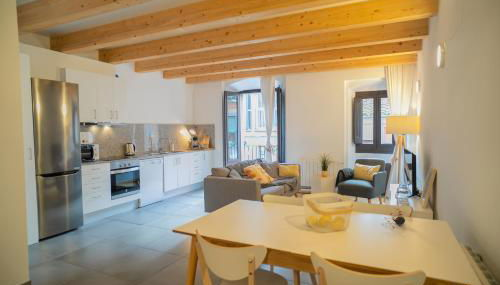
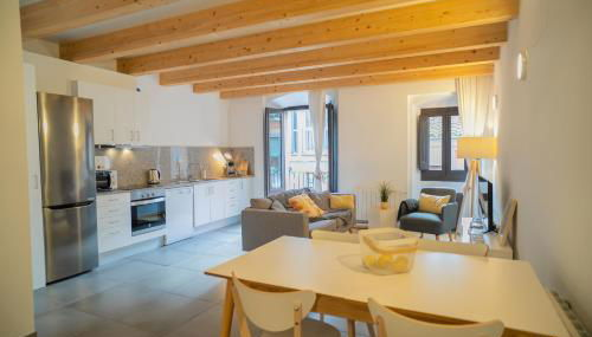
- teapot (390, 214)
